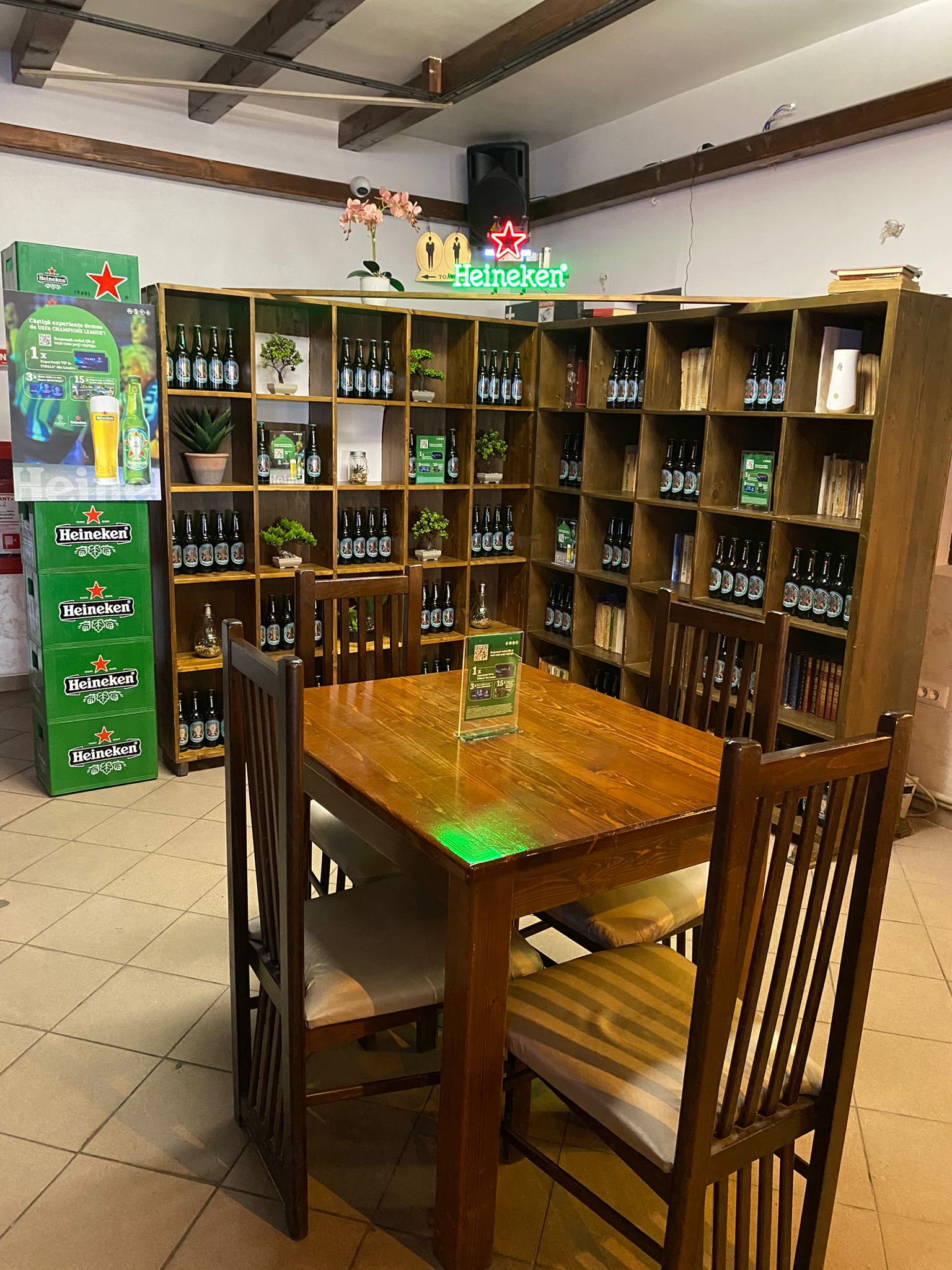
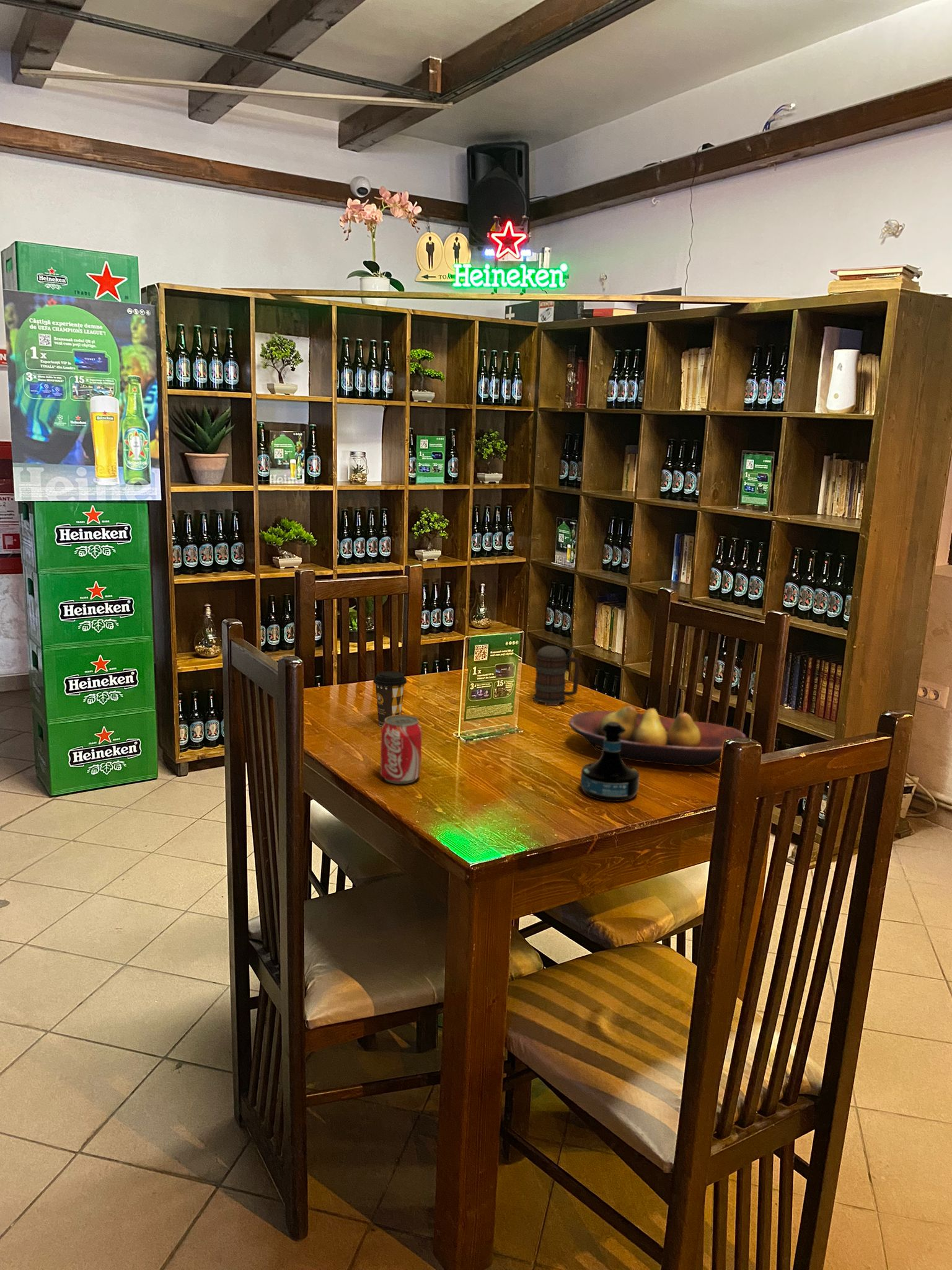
+ tequila bottle (611, 758)
+ fruit bowl (656, 731)
+ beverage can (401, 749)
+ beer mug (557, 673)
+ coffee cup (390, 699)
